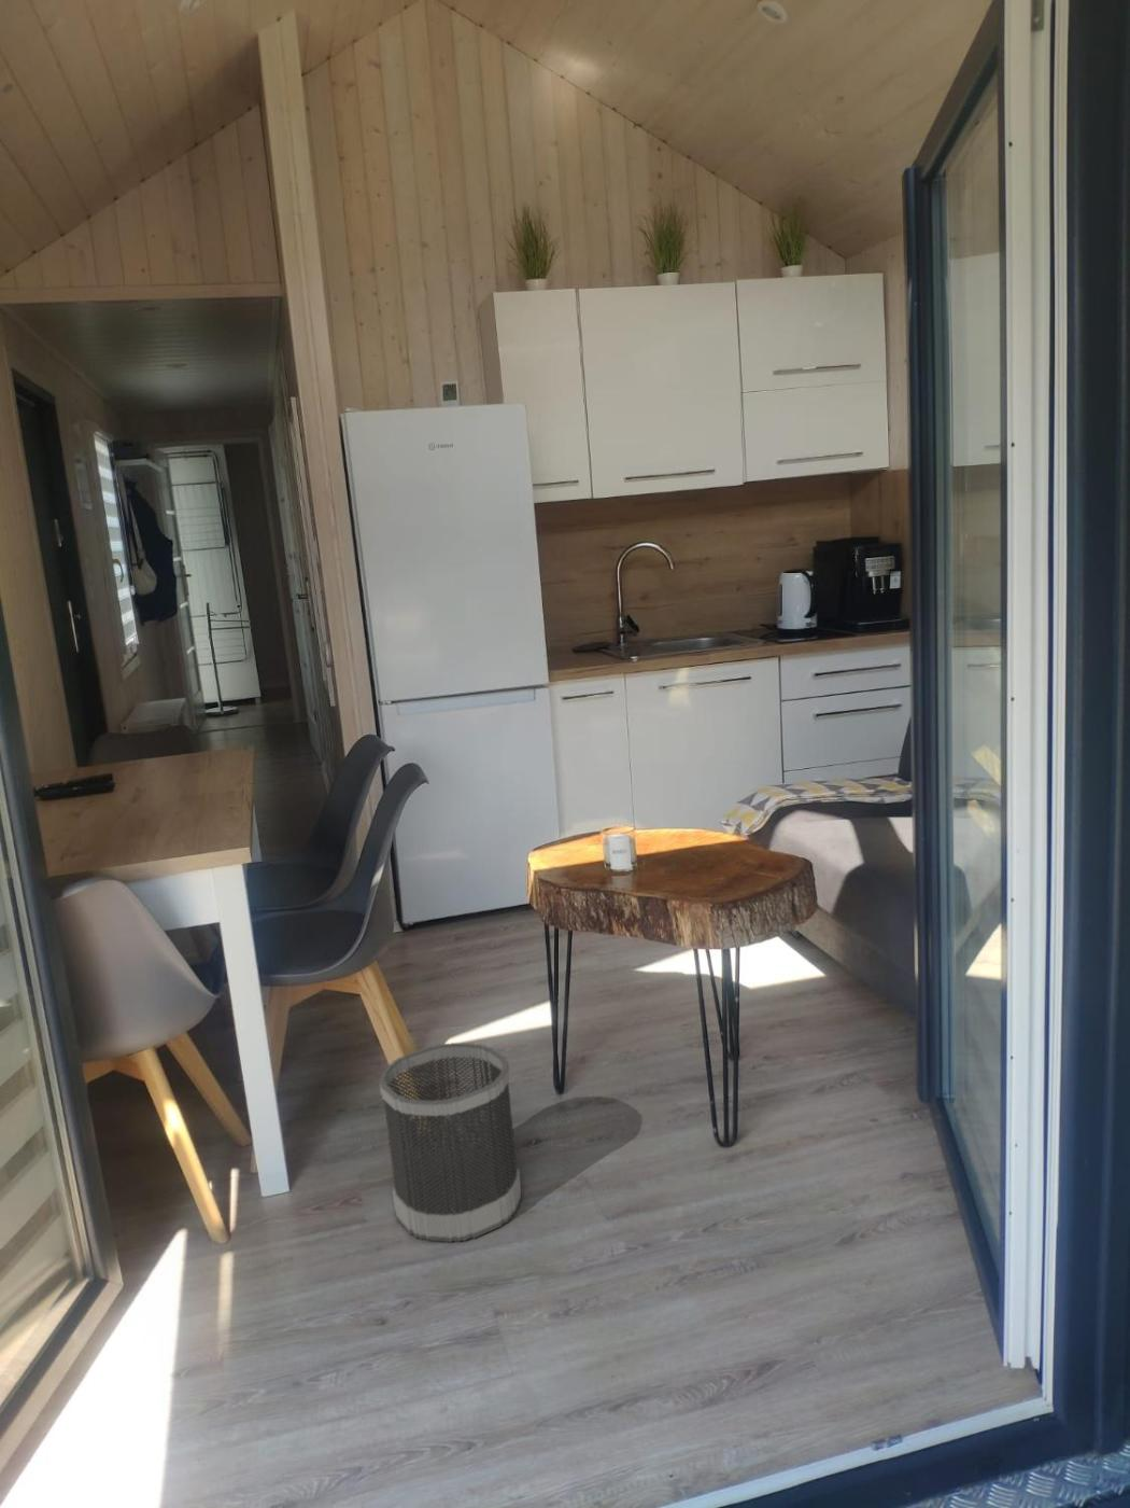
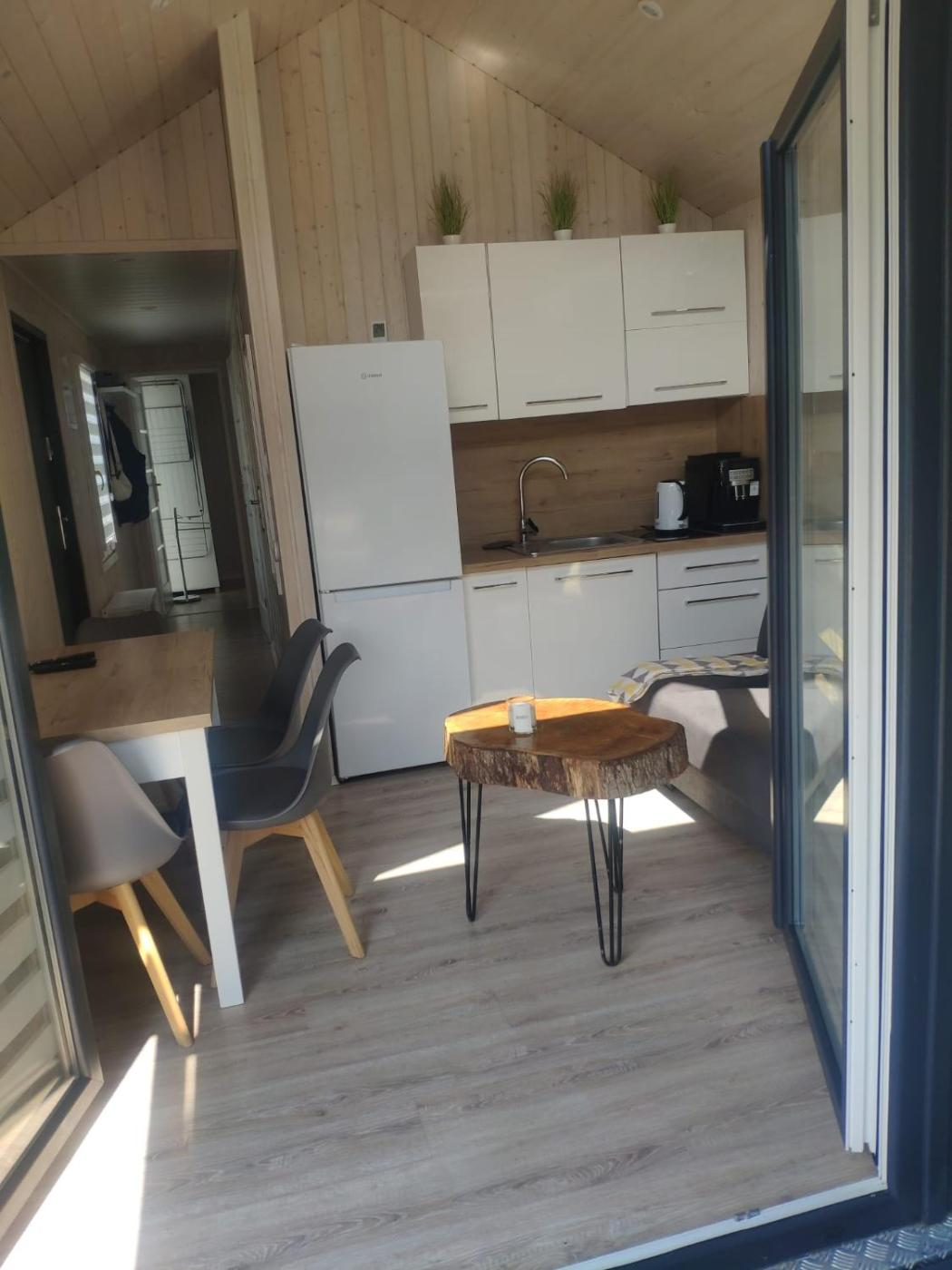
- wastebasket (451, 1138)
